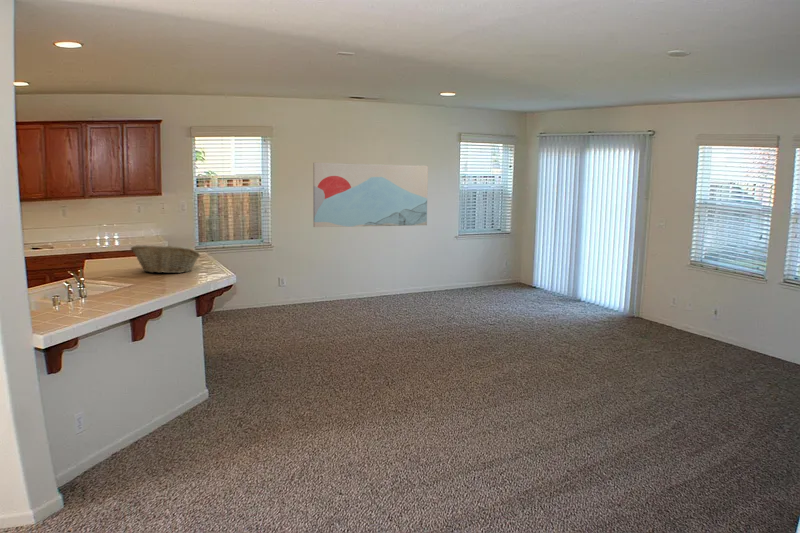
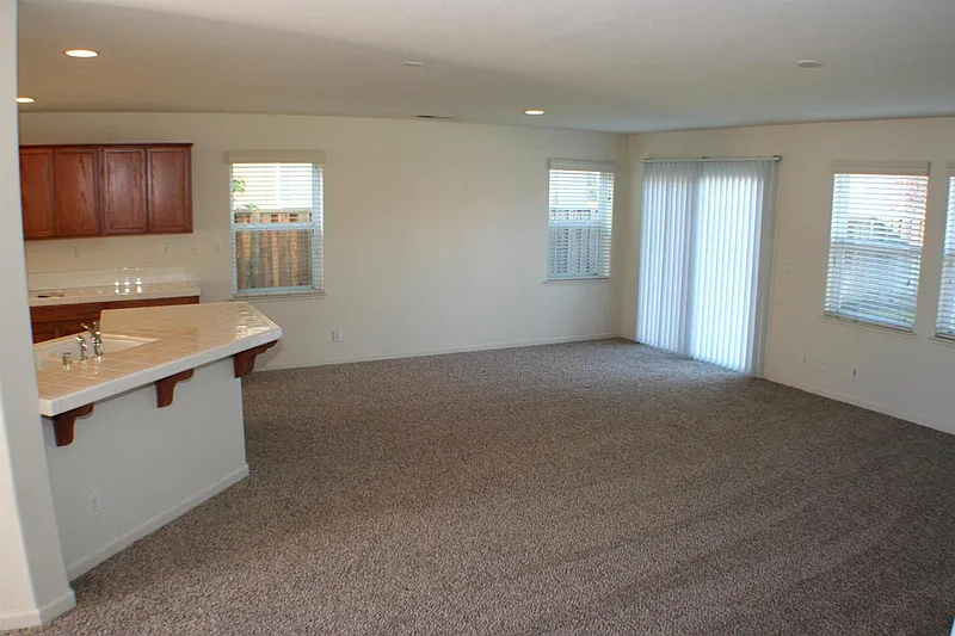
- wall art (372, 195)
- fruit basket (166, 257)
